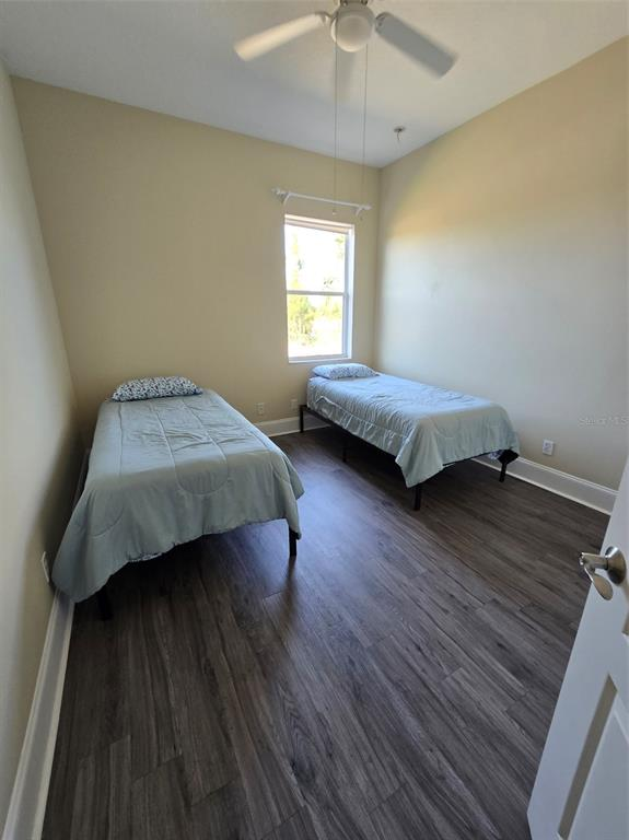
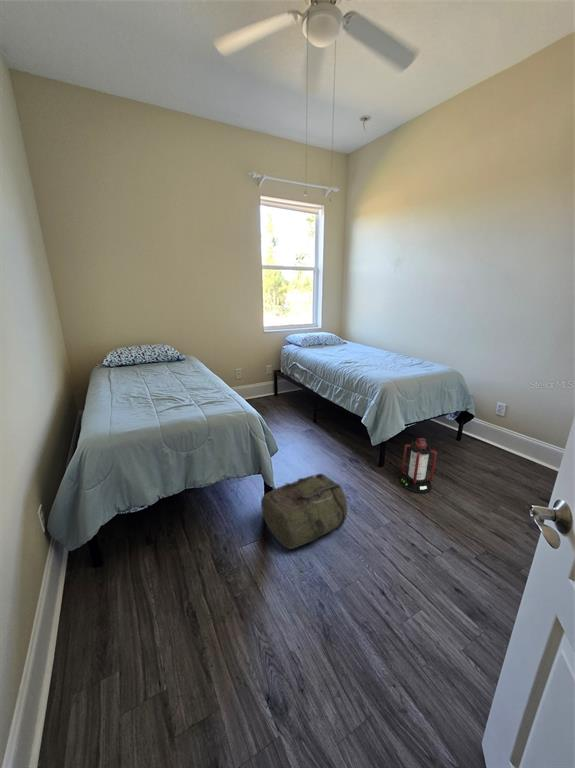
+ backpack (306, 503)
+ lantern (418, 462)
